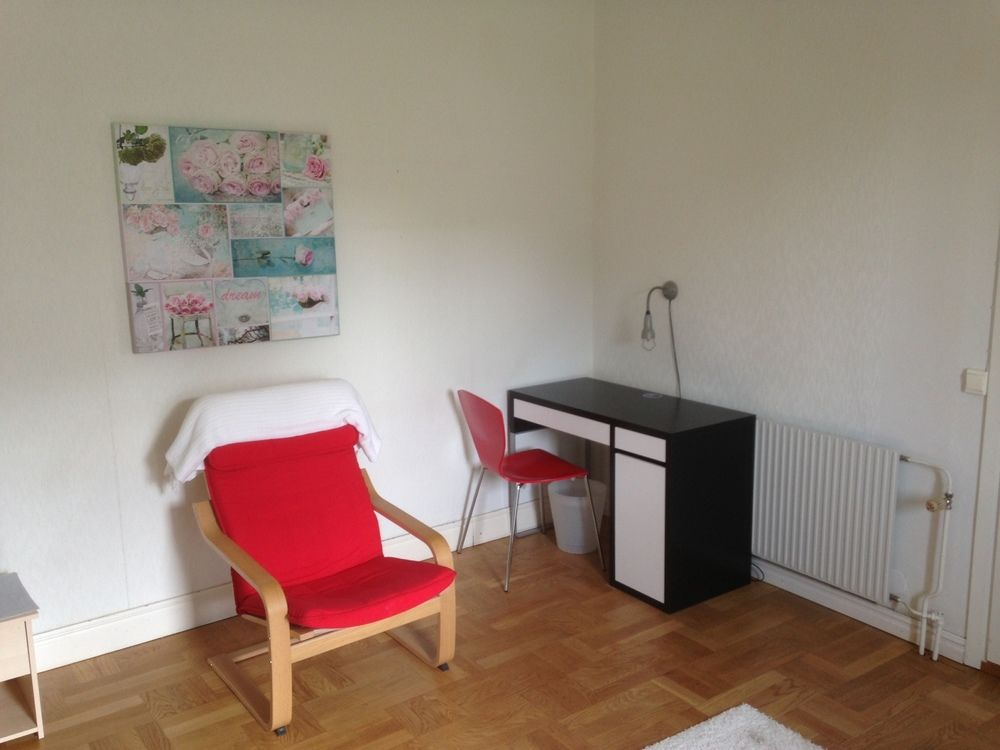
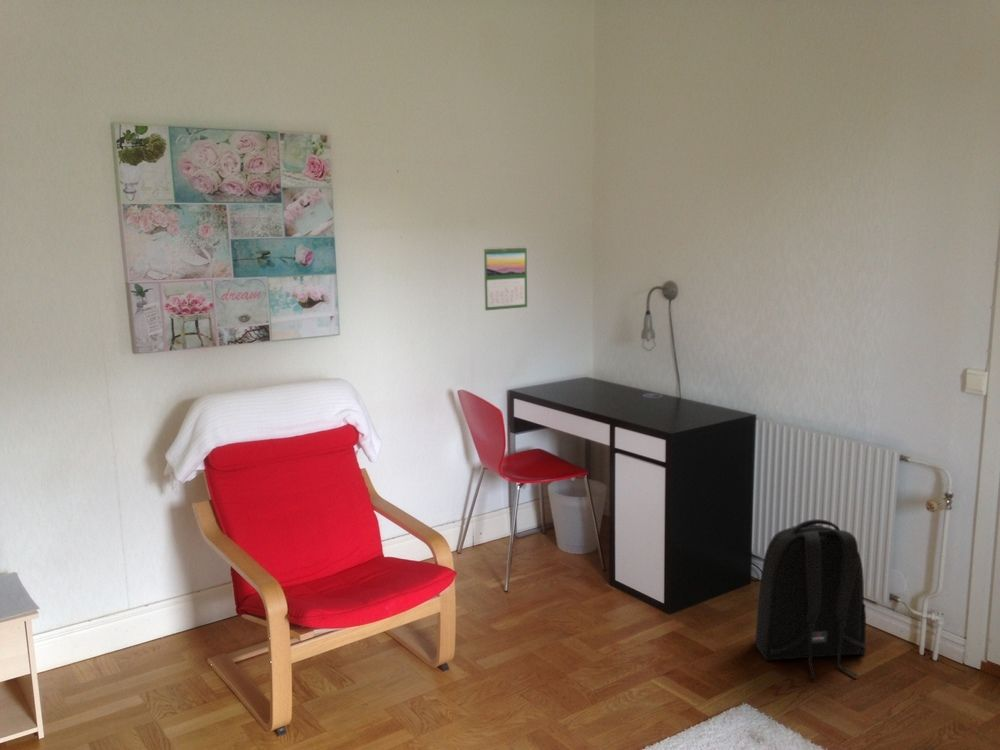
+ backpack (818, 589)
+ calendar (505, 277)
